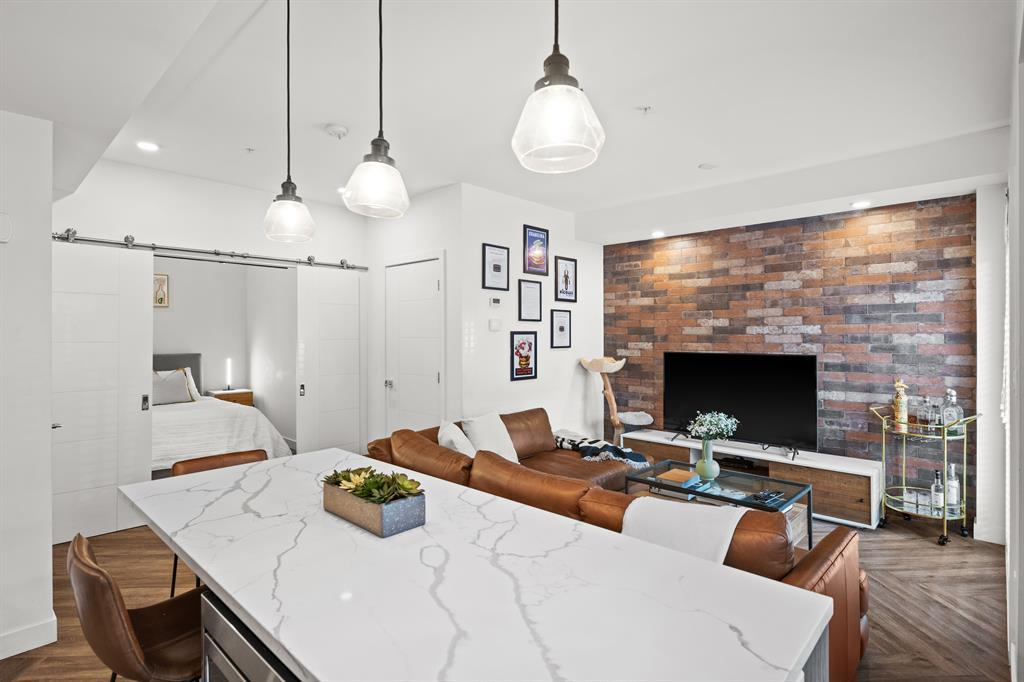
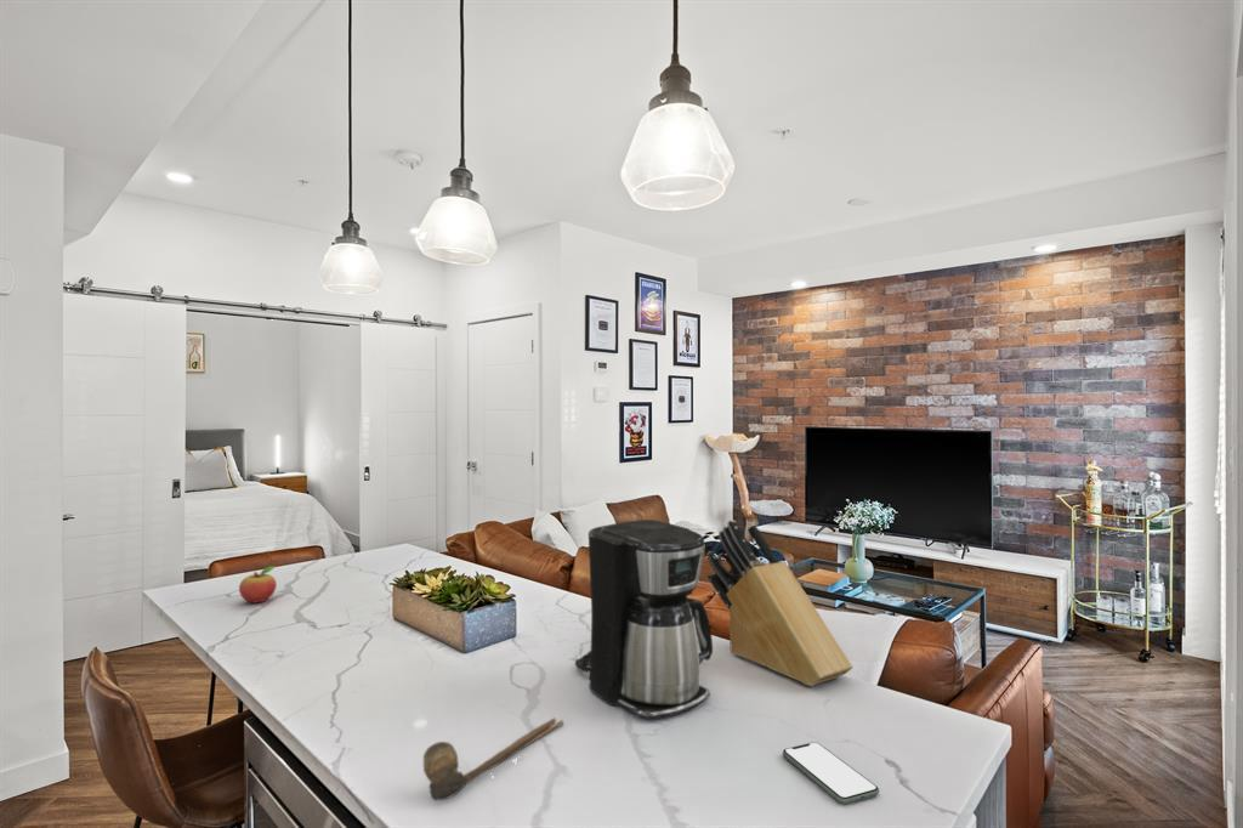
+ smartphone (828, 770)
+ fruit (257, 584)
+ spoon (506, 747)
+ knife block (772, 592)
+ coffee maker (647, 603)
